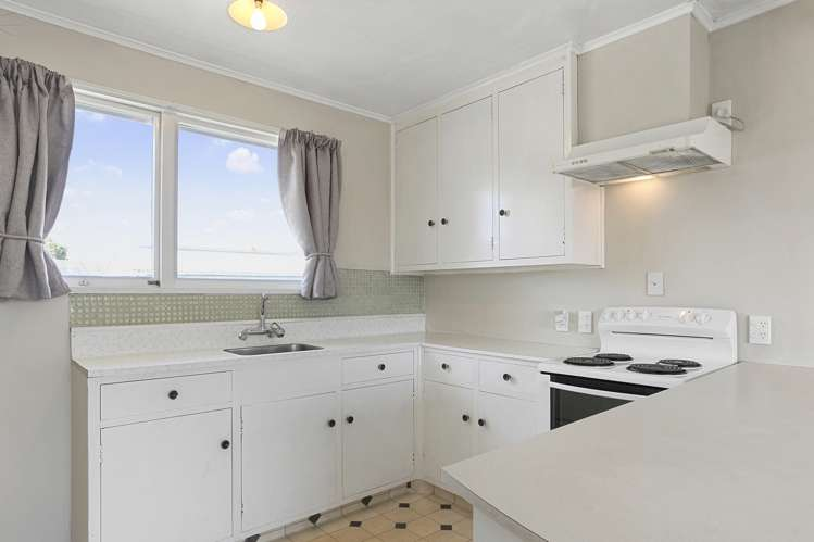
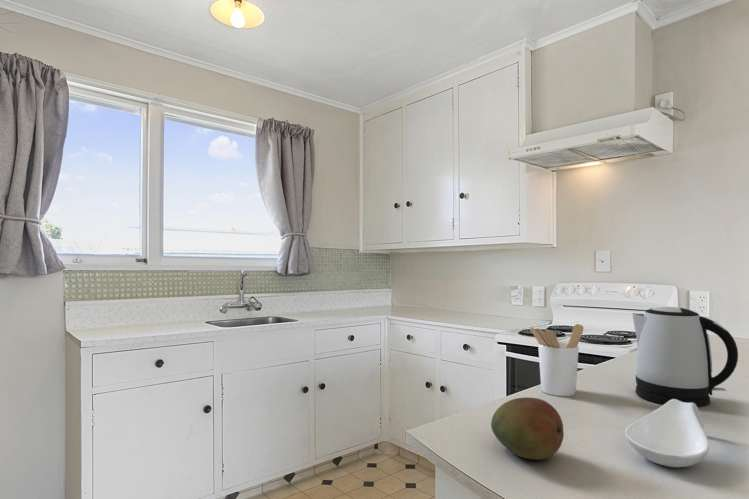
+ fruit (524, 426)
+ kettle (682, 354)
+ utensil holder (553, 357)
+ spoon rest (673, 428)
